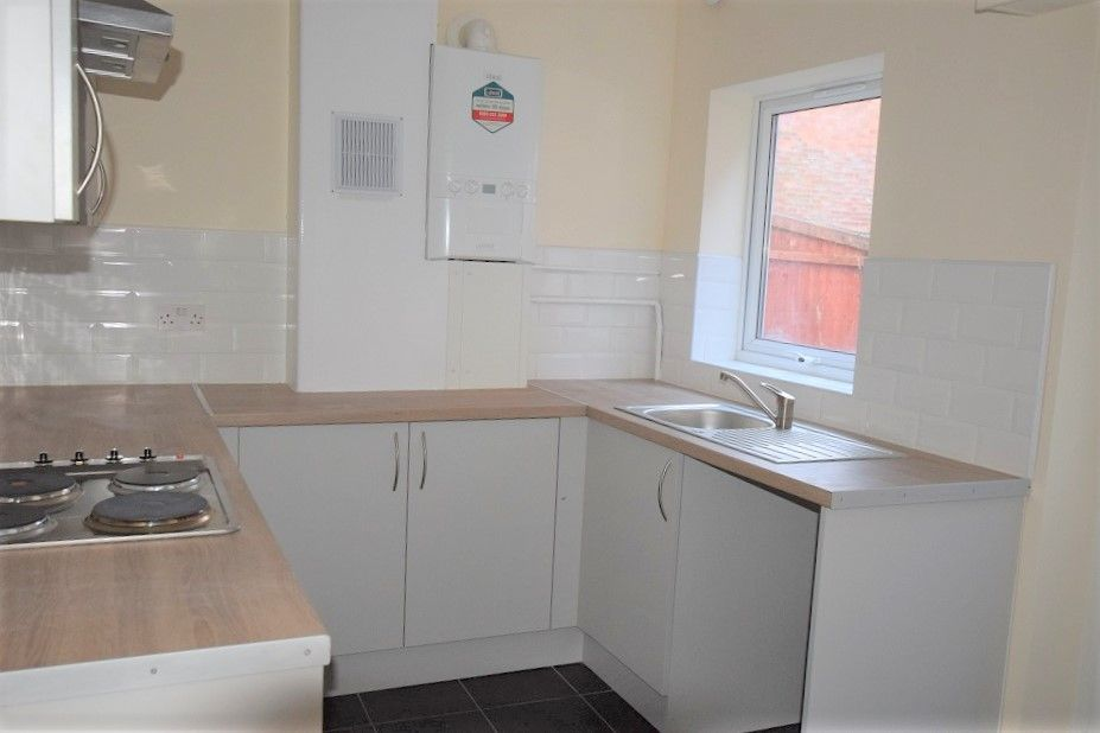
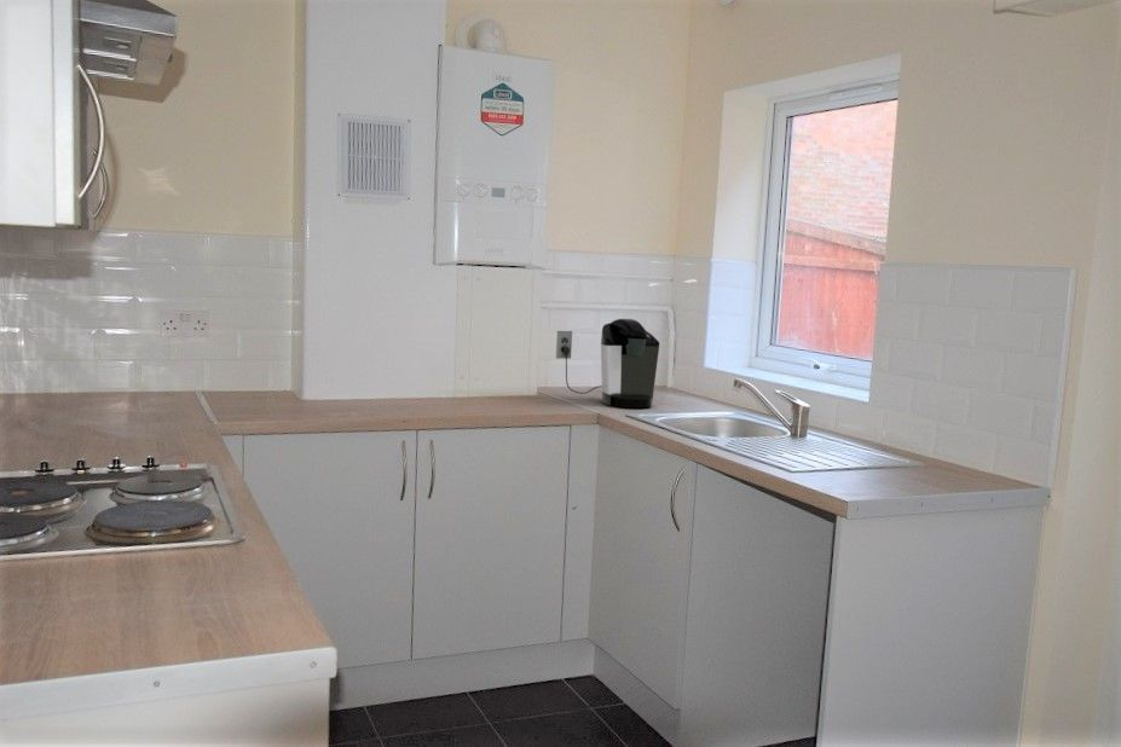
+ coffee maker (612, 360)
